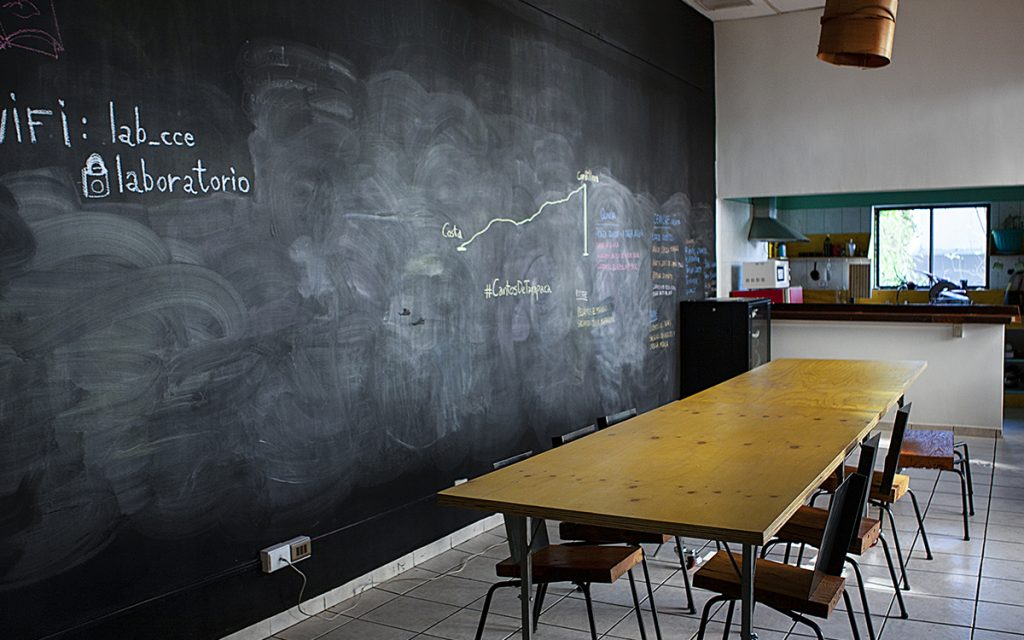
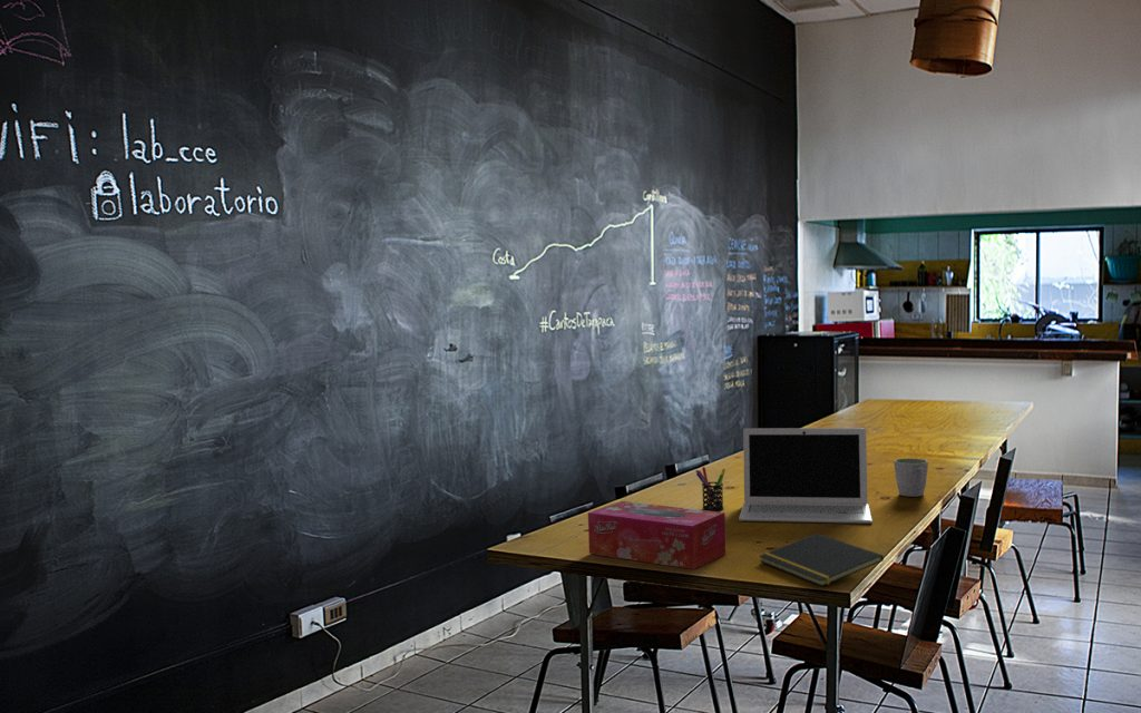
+ mug (914, 478)
+ notepad (819, 558)
+ pen holder (712, 487)
+ laptop (803, 473)
+ tissue box (655, 533)
